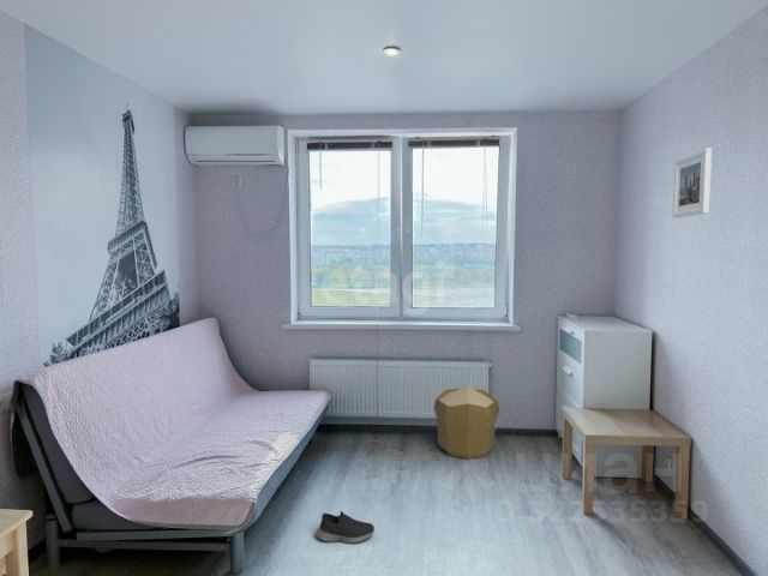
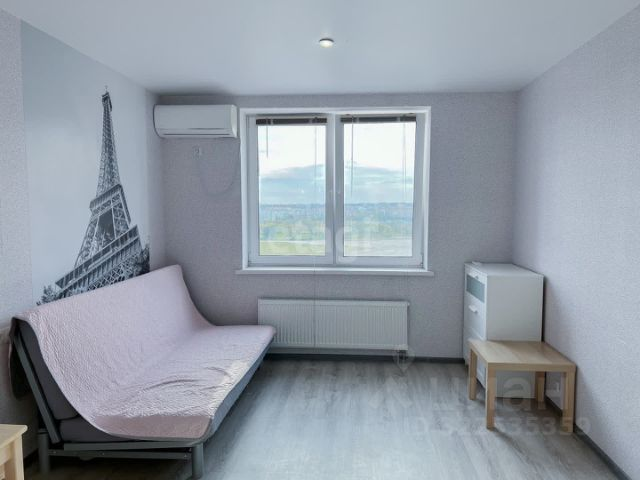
- pouf (466, 416)
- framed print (690, 185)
- shoe (344, 524)
